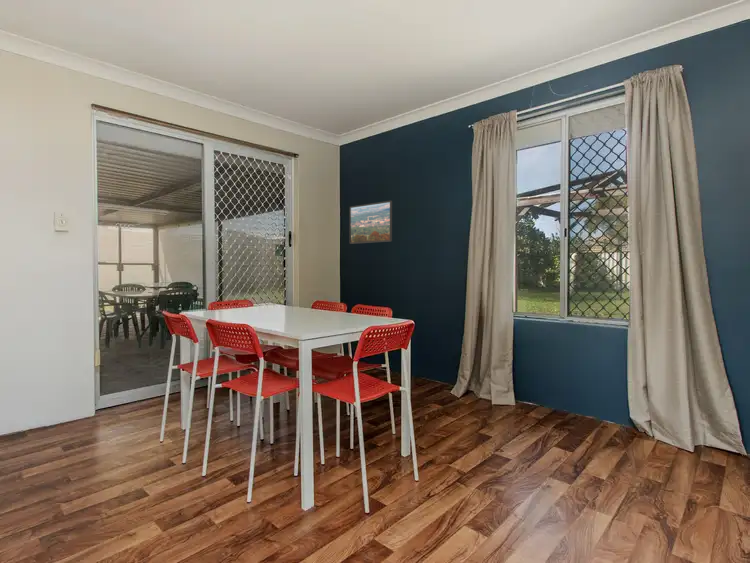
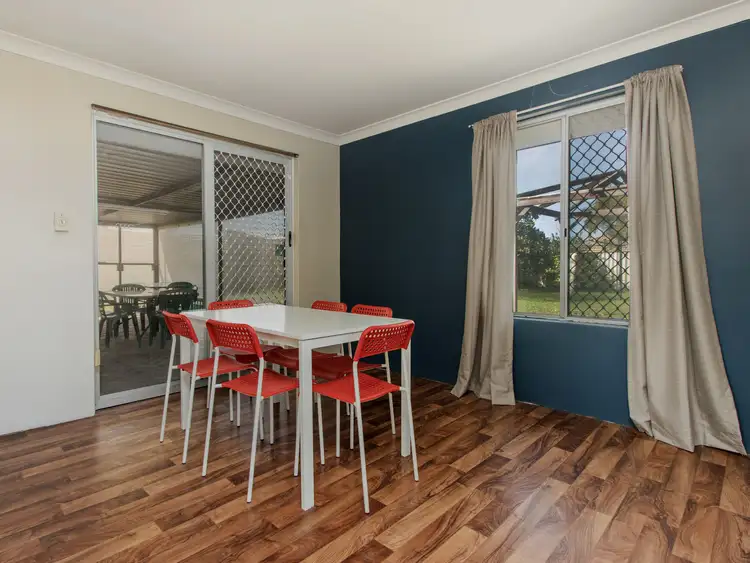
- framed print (369, 223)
